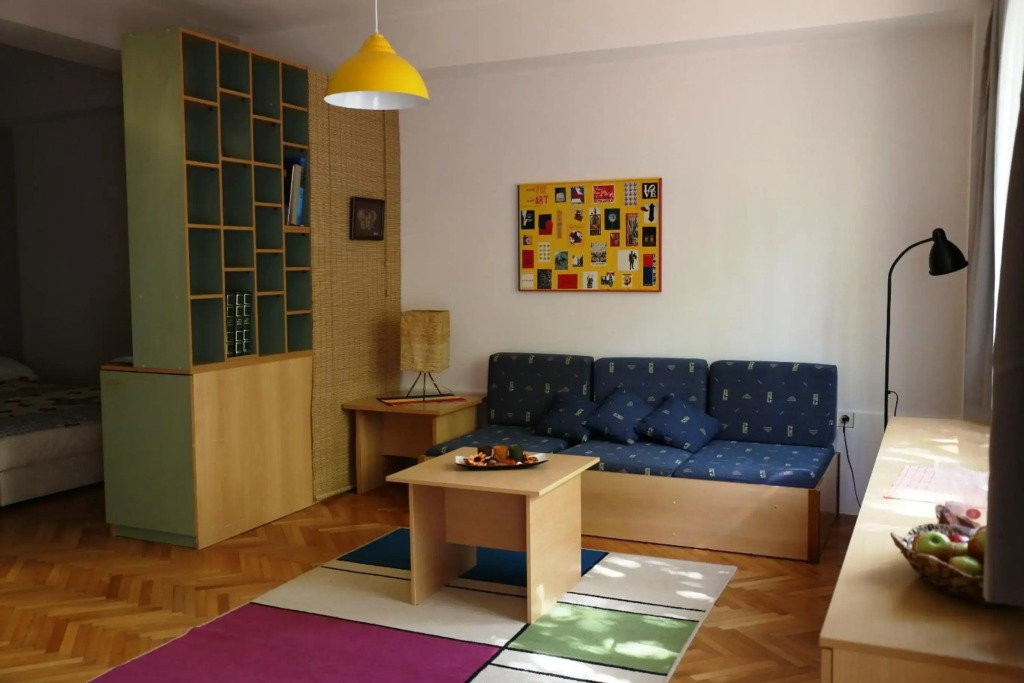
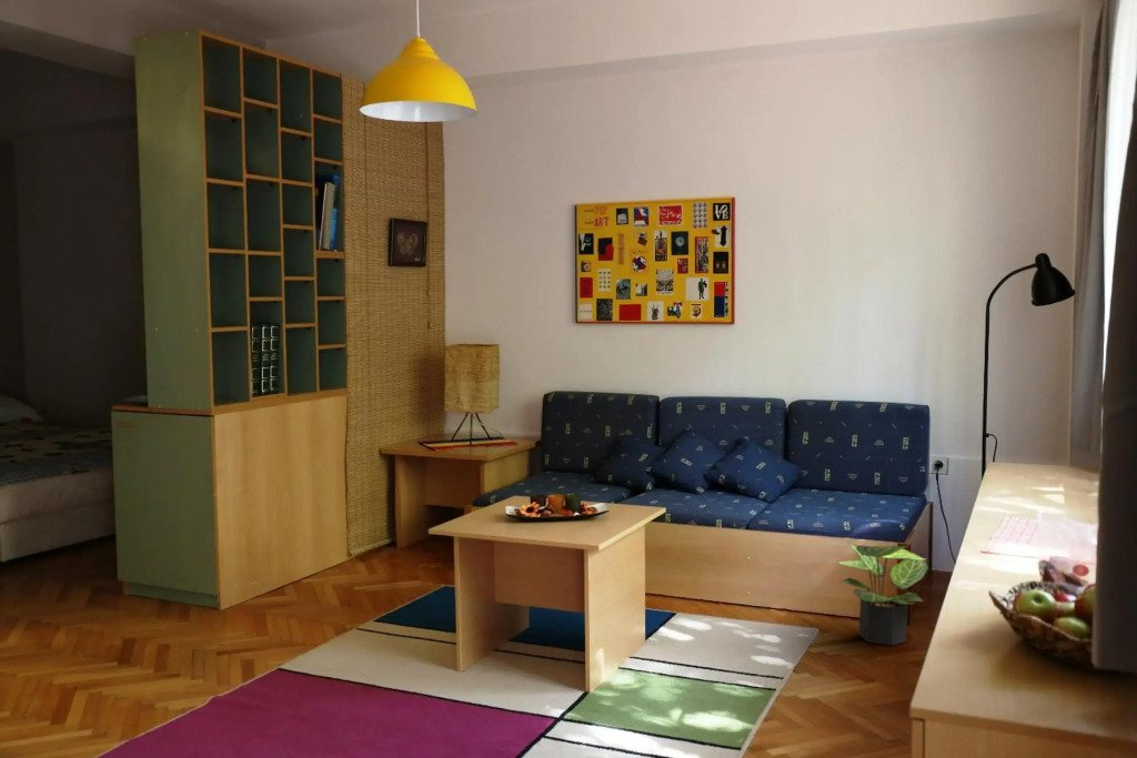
+ potted plant (875, 586)
